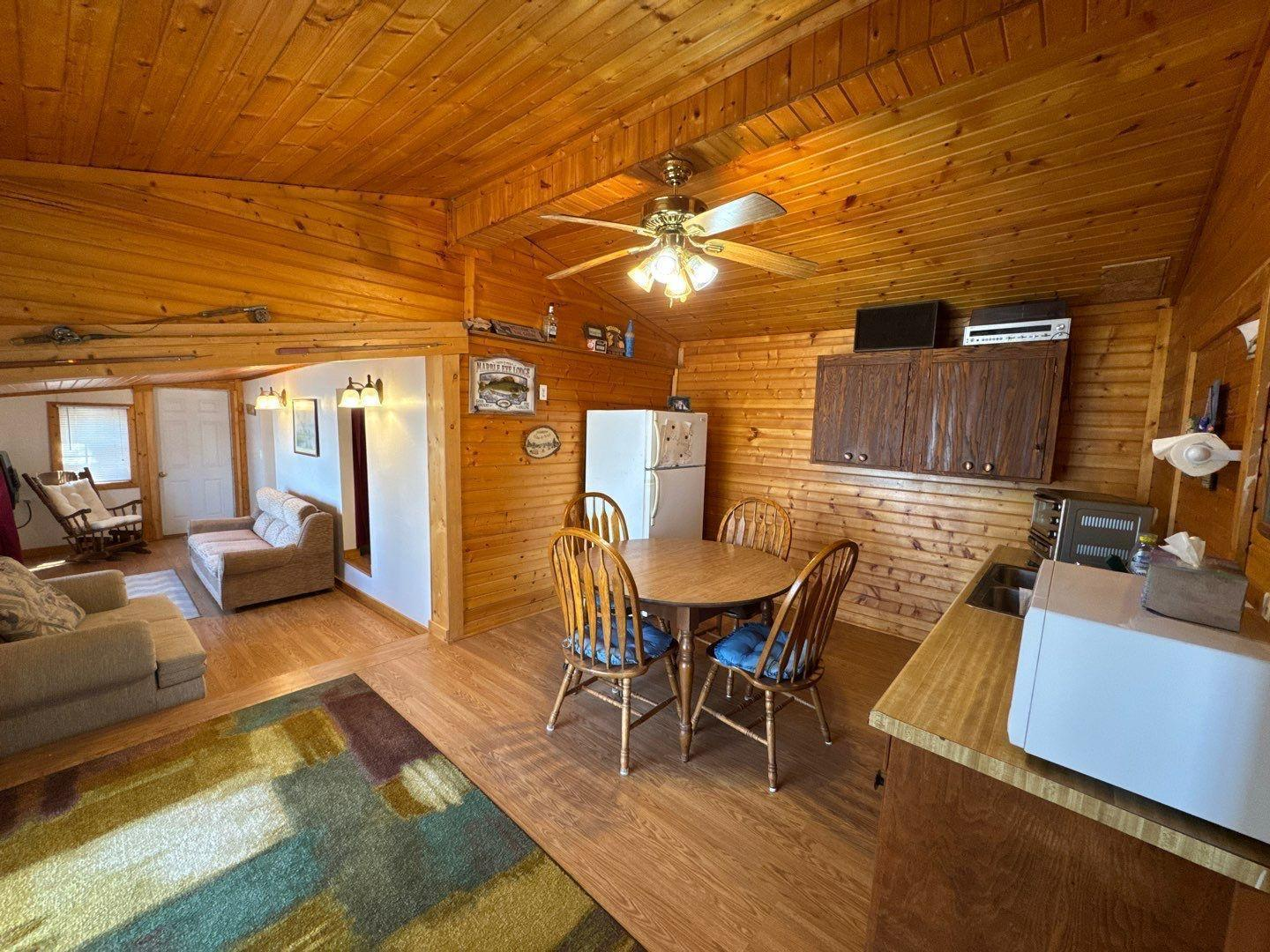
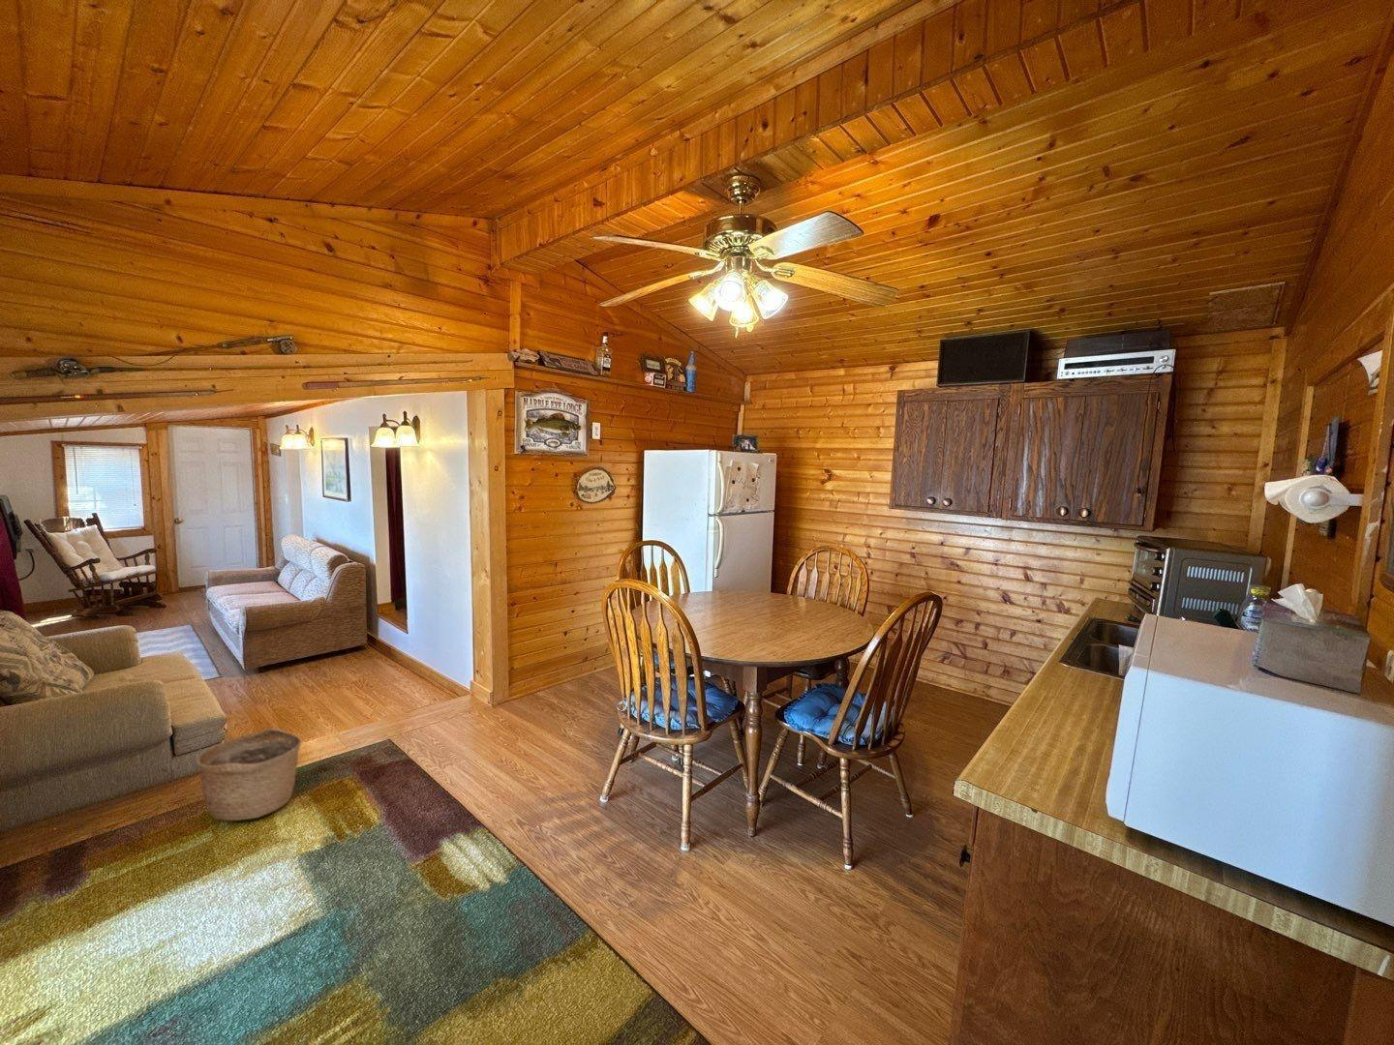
+ basket (251, 772)
